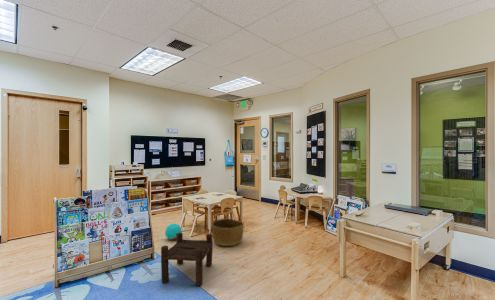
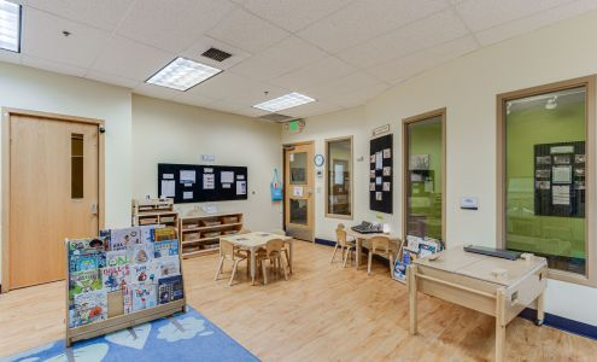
- stool (188, 256)
- ball (173, 231)
- basket (227, 232)
